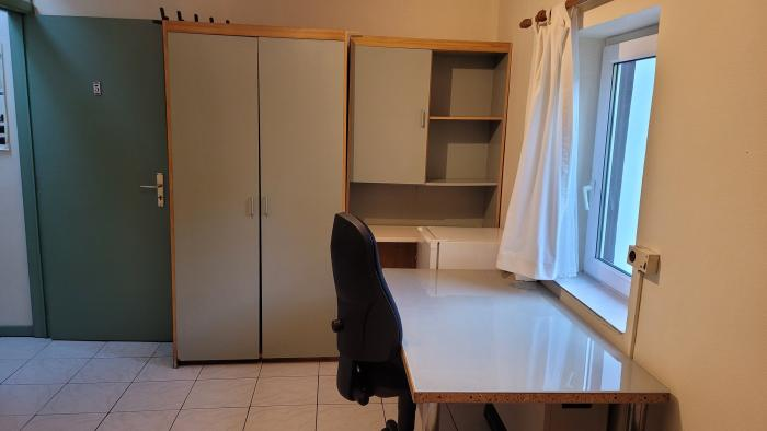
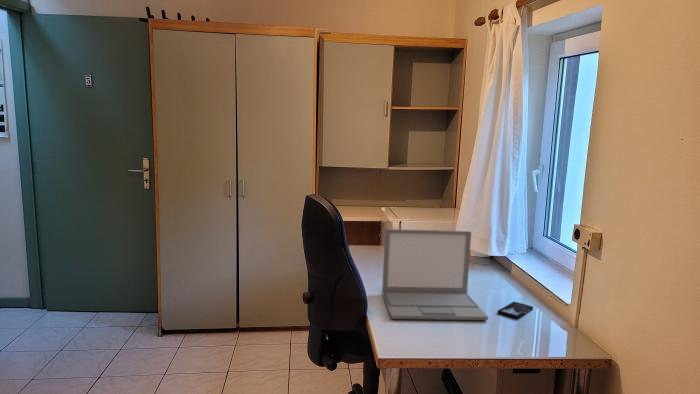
+ laptop (433, 272)
+ smartphone (515, 309)
